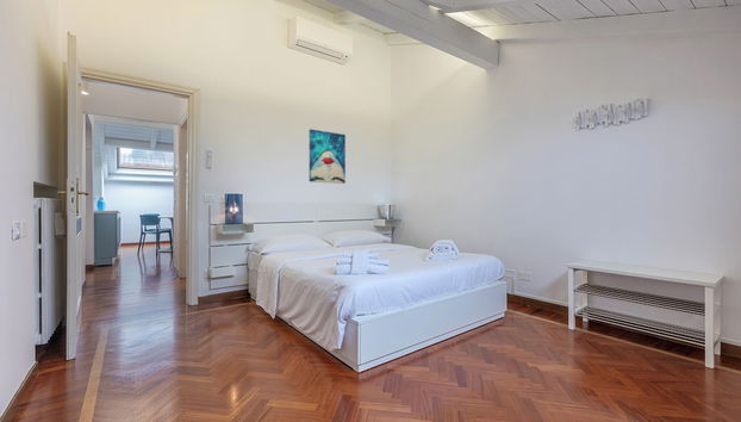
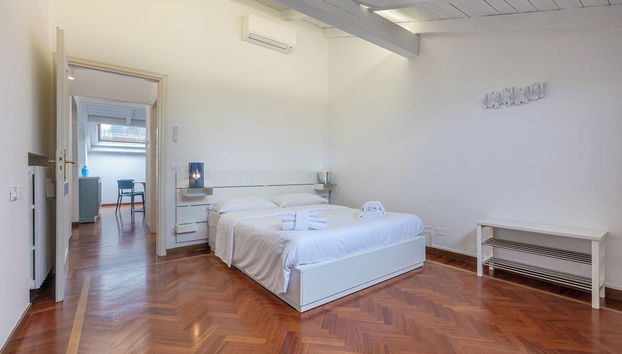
- wall art (328, 157)
